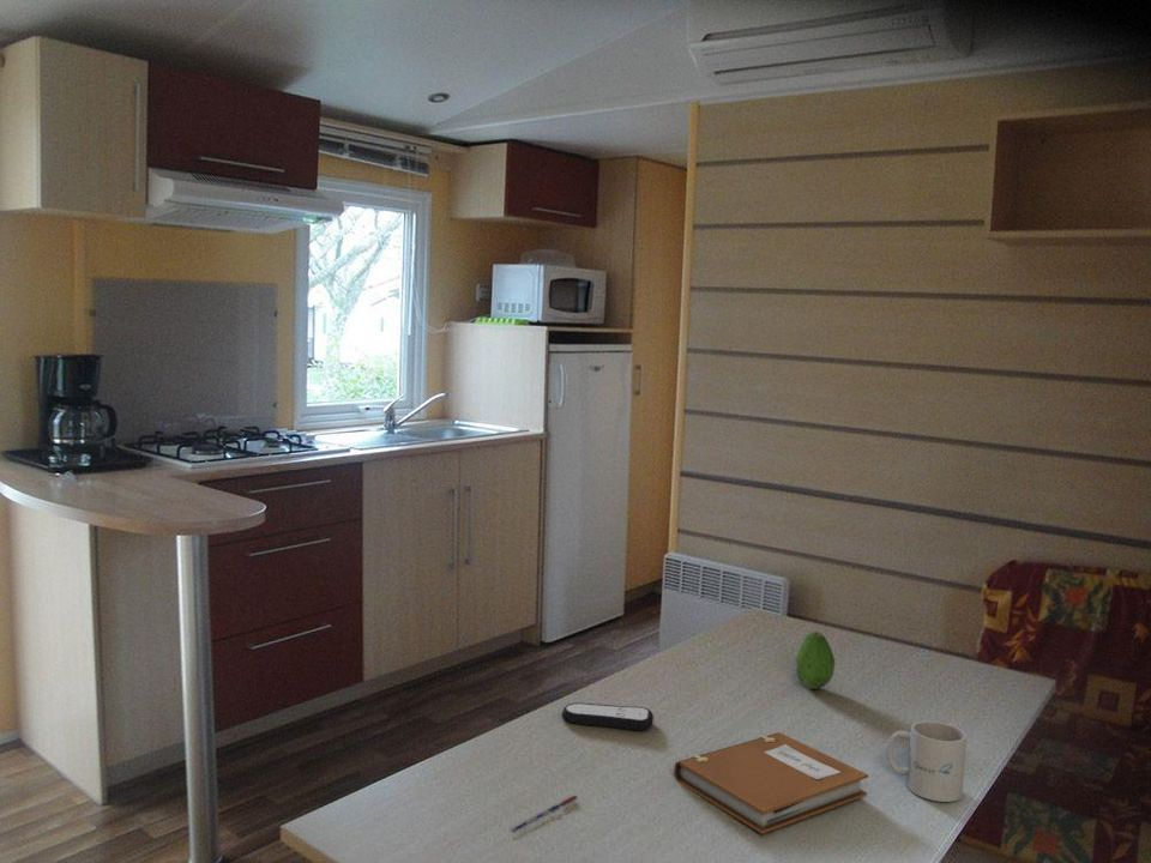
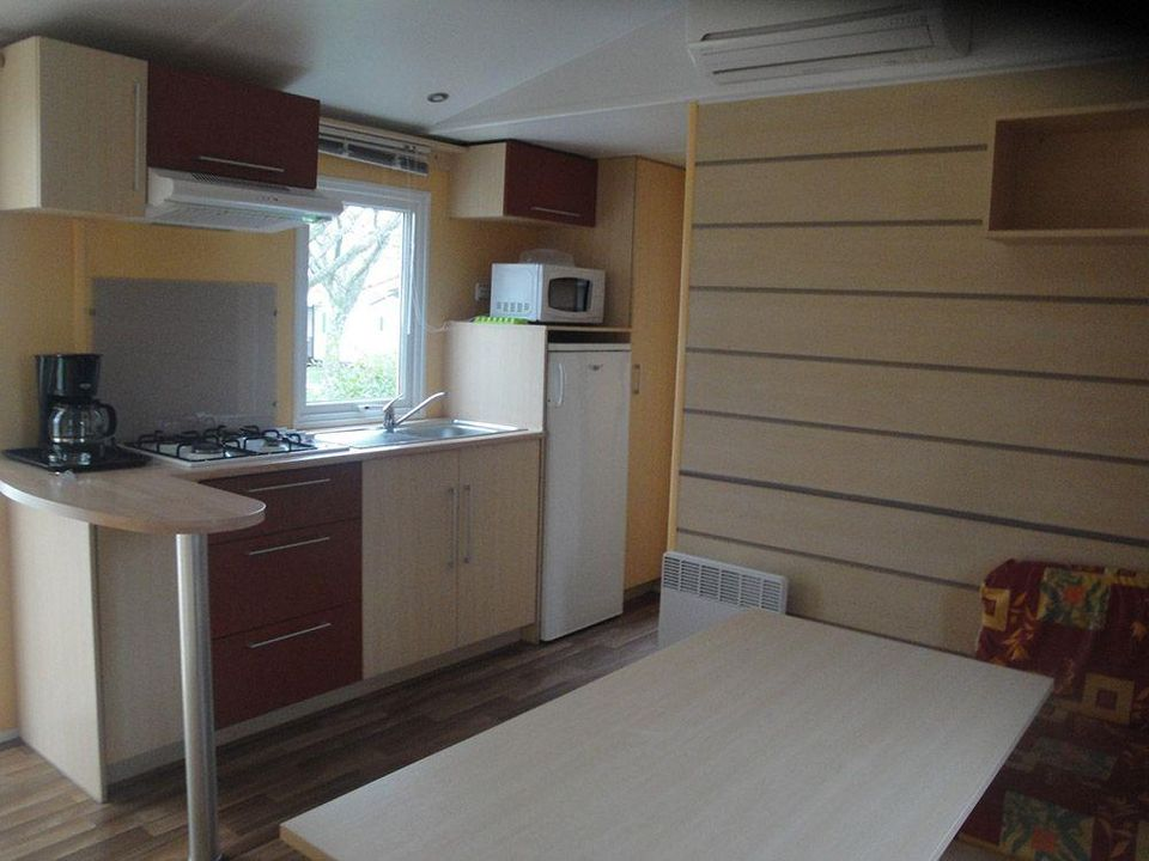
- notebook (772, 776)
- pen (544, 811)
- remote control (607, 714)
- mug (926, 756)
- fruit (815, 659)
